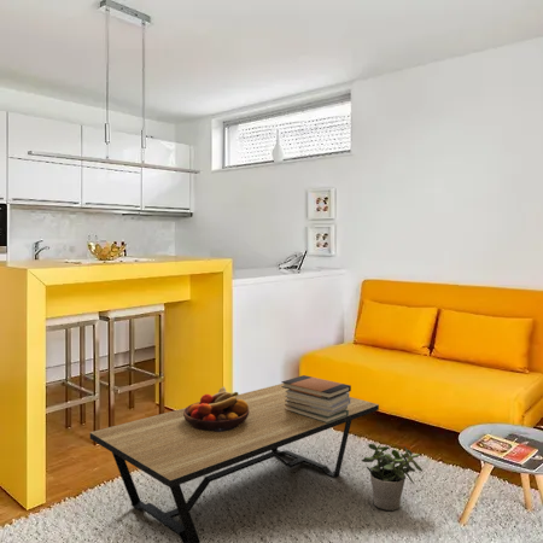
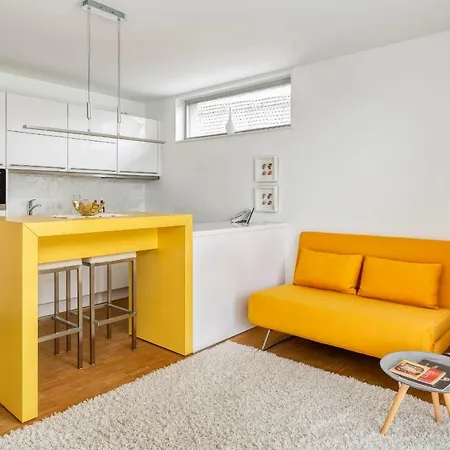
- potted plant (390, 472)
- fruit bowl (216, 408)
- book stack (316, 399)
- coffee table (246, 454)
